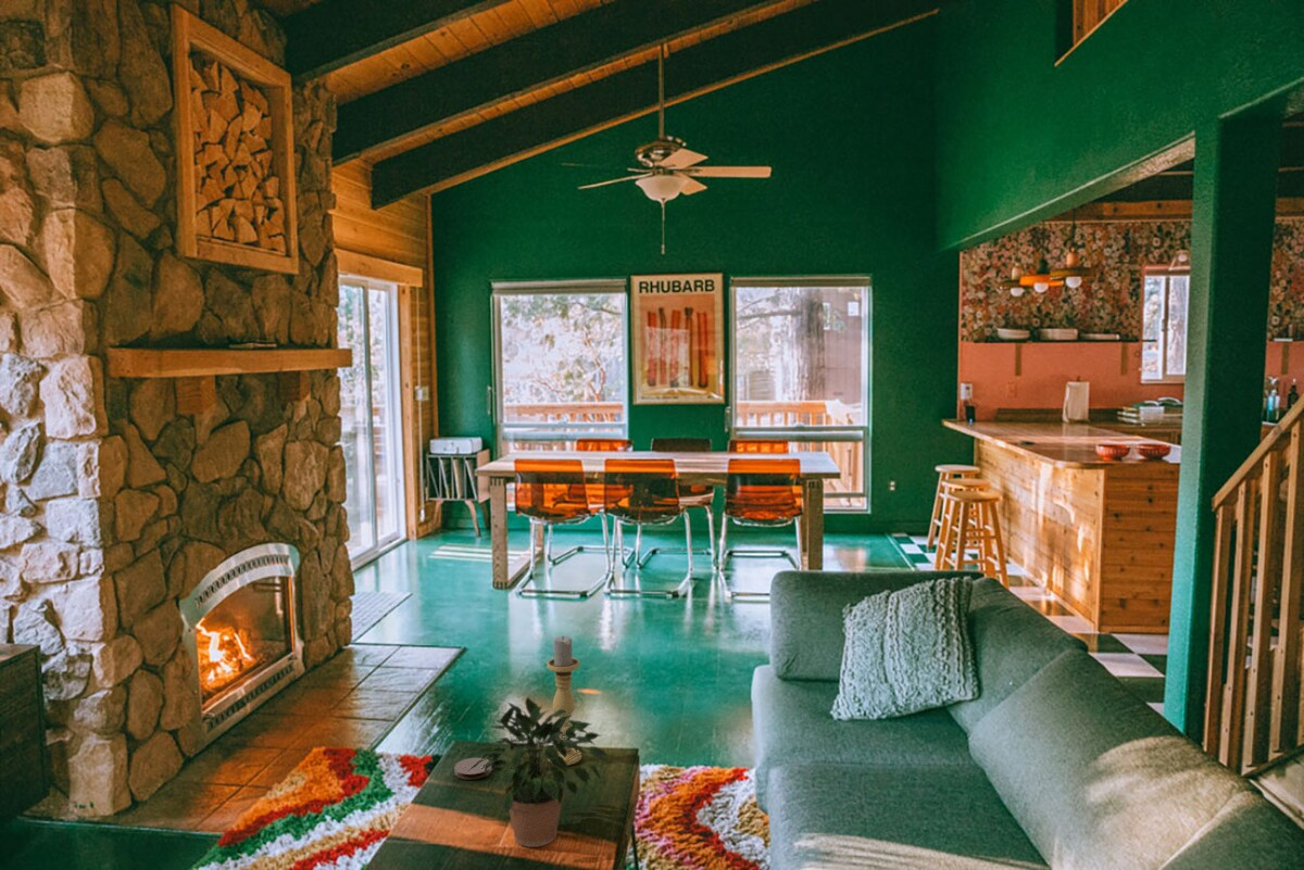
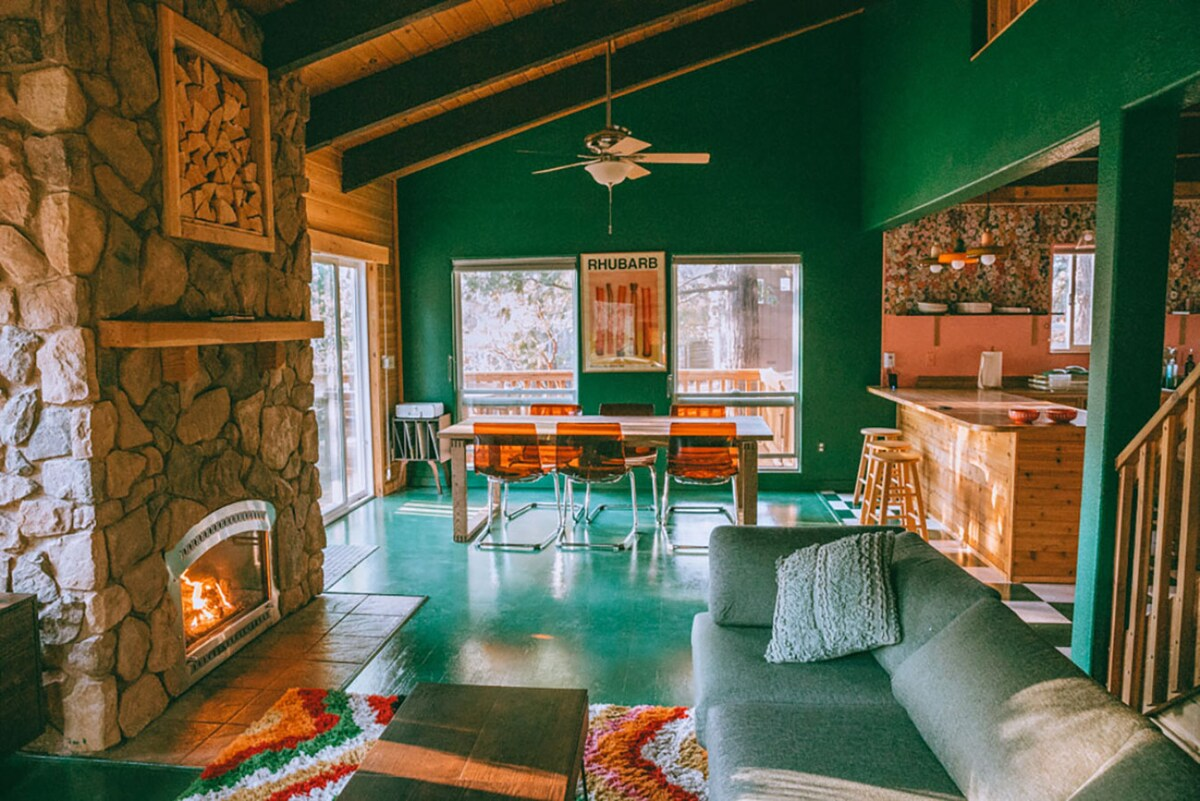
- candle holder (563, 696)
- potted plant (543, 761)
- coaster (473, 768)
